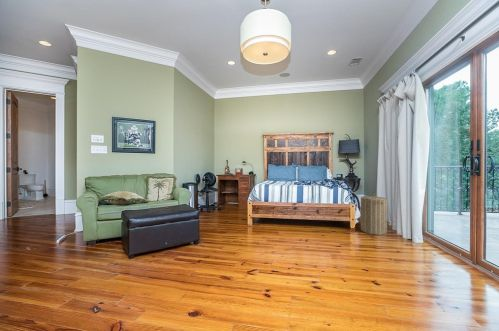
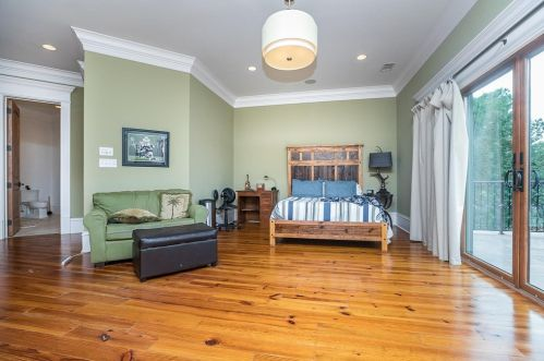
- laundry hamper (373, 211)
